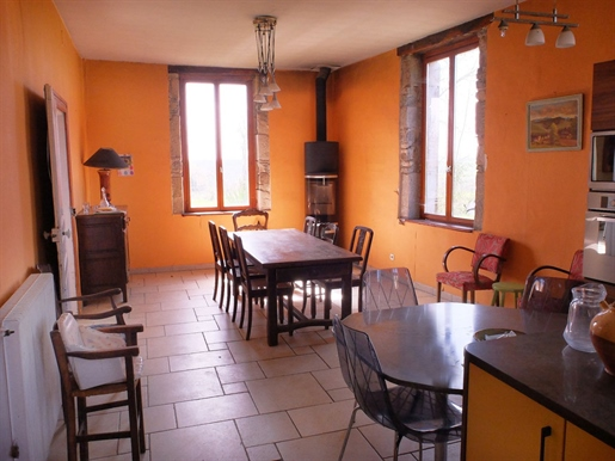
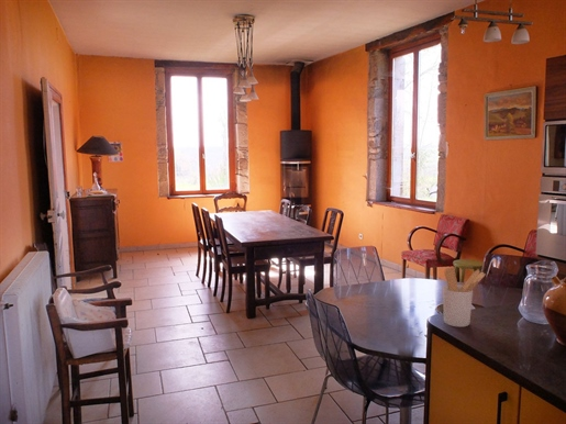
+ utensil holder (464, 295)
